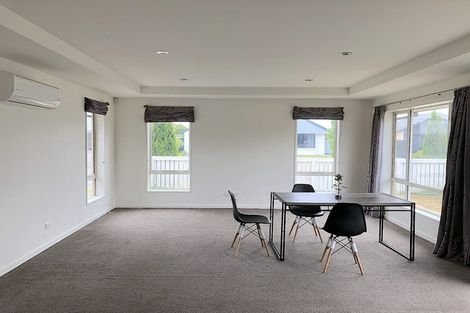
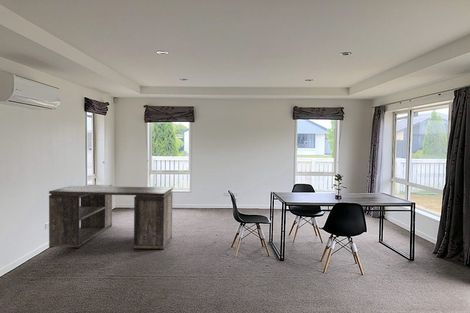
+ desk (111, 211)
